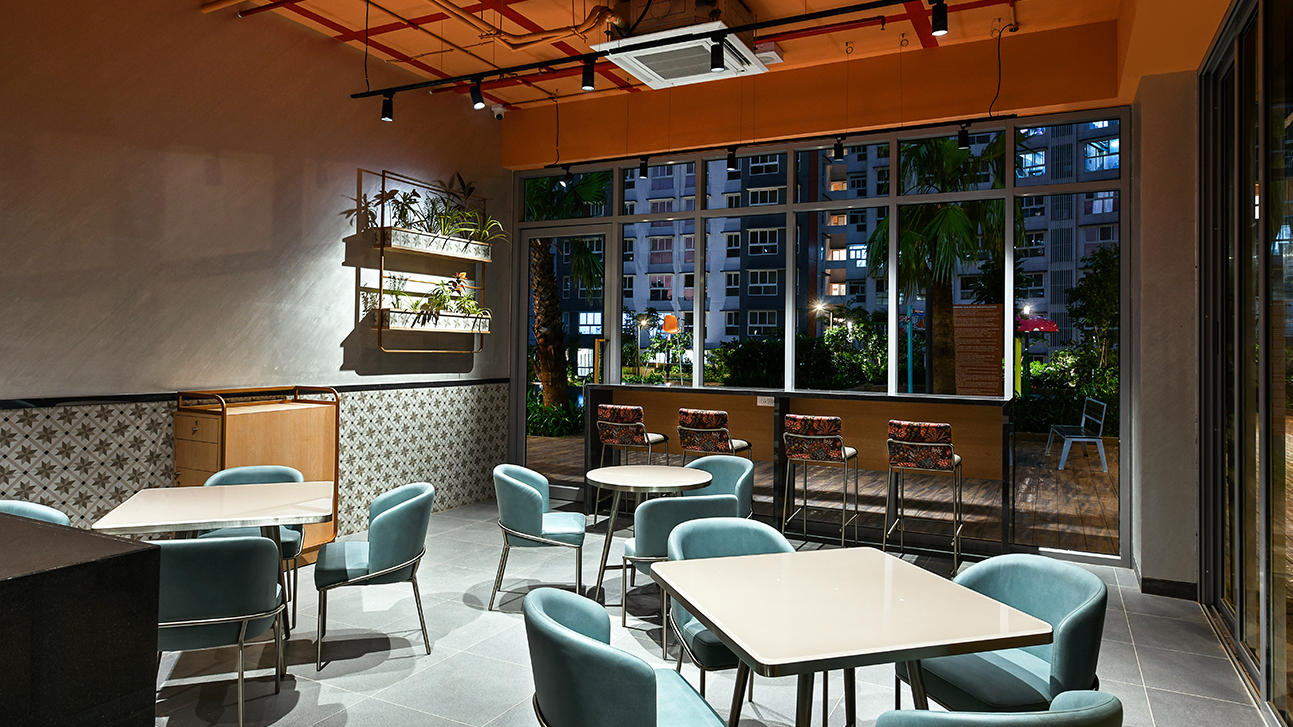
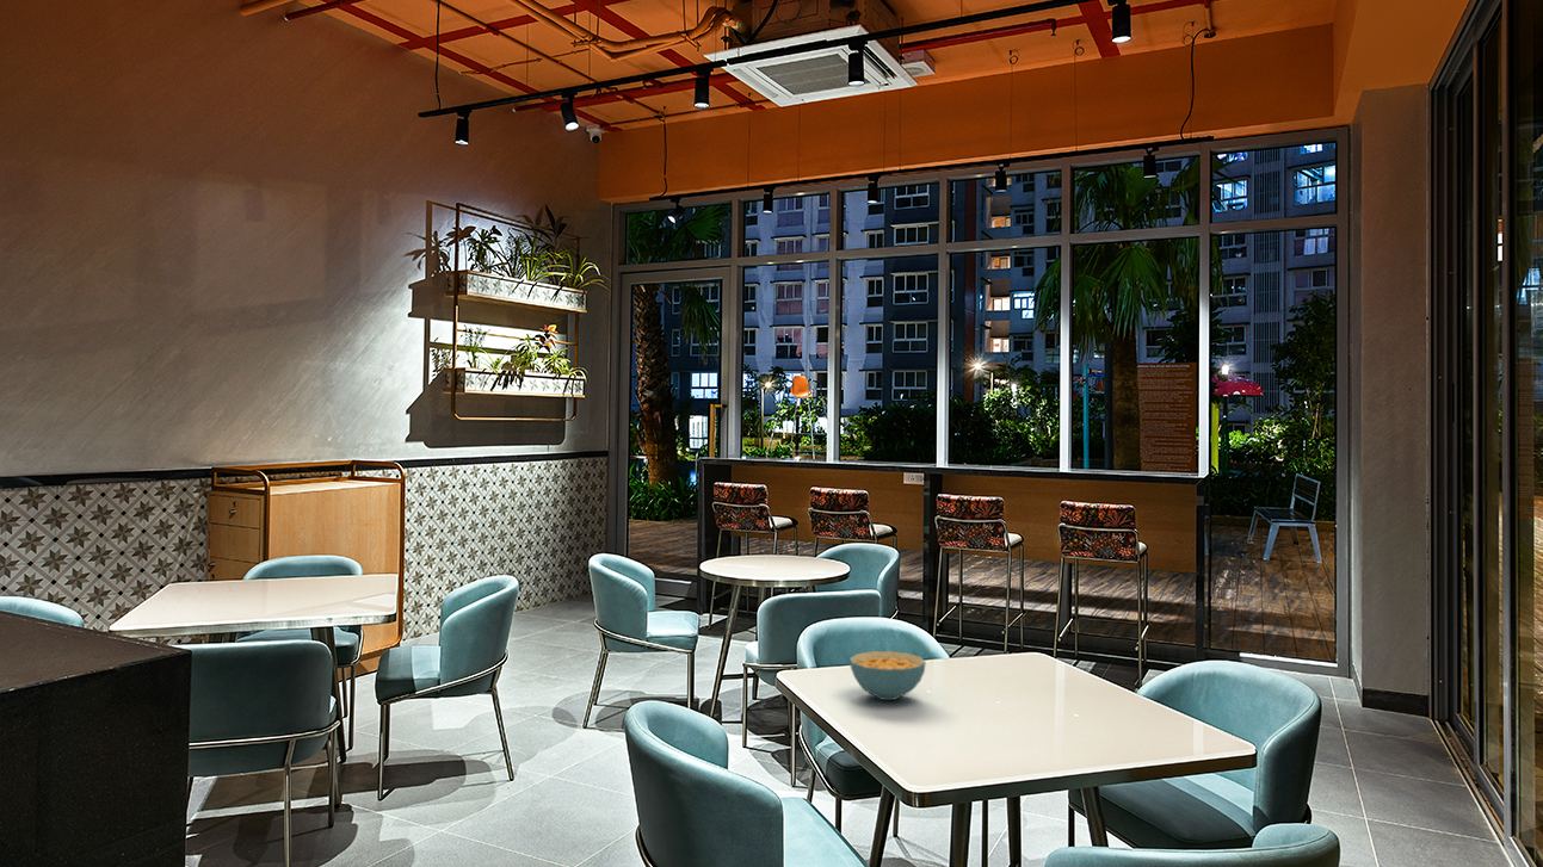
+ cereal bowl (887, 677)
